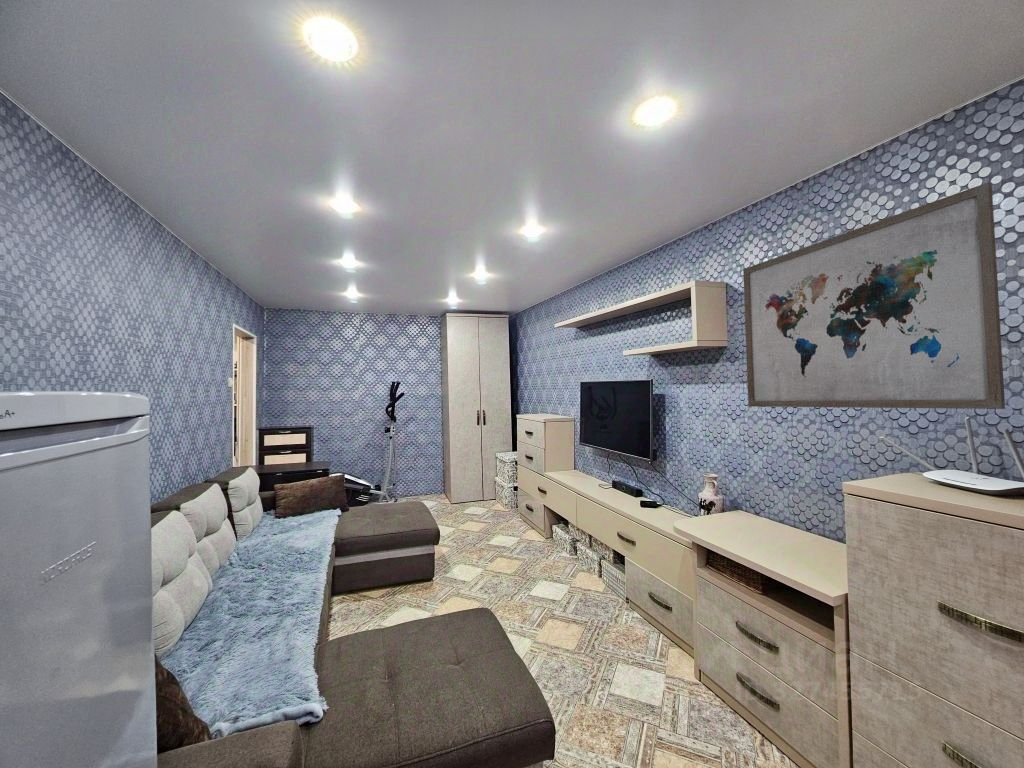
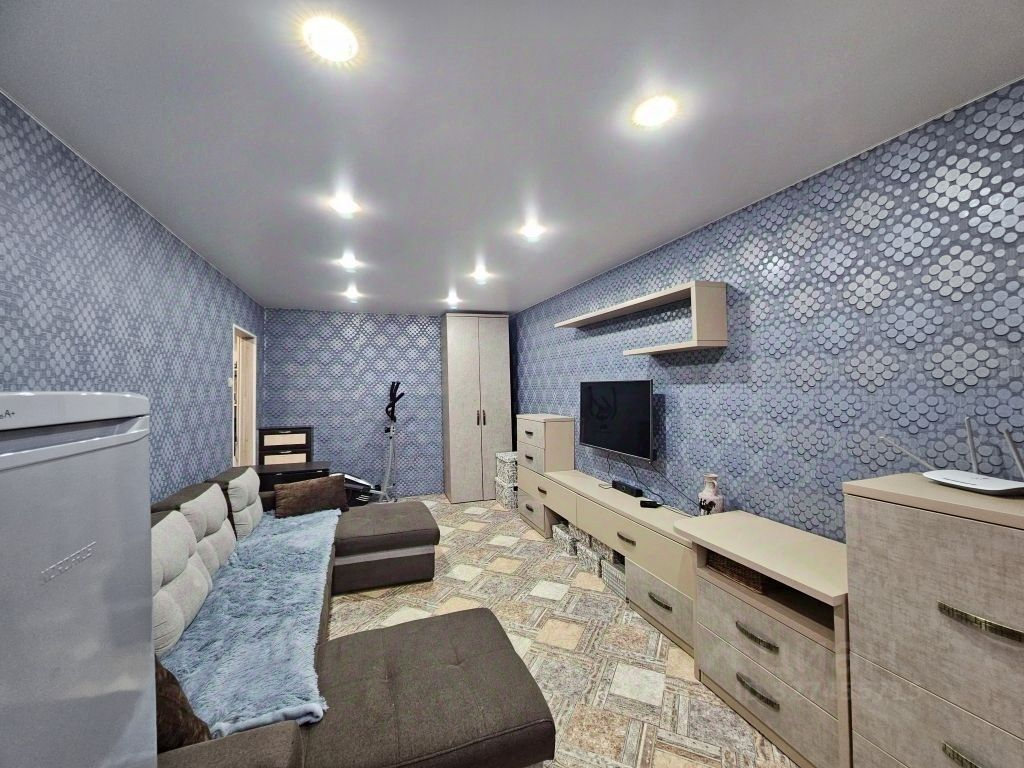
- wall art (841, 321)
